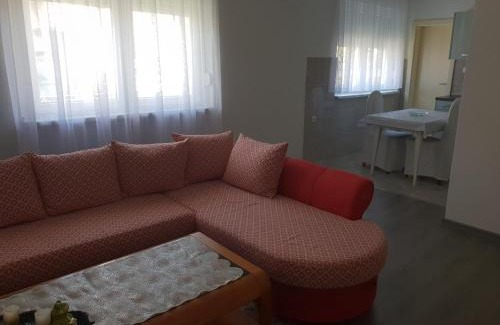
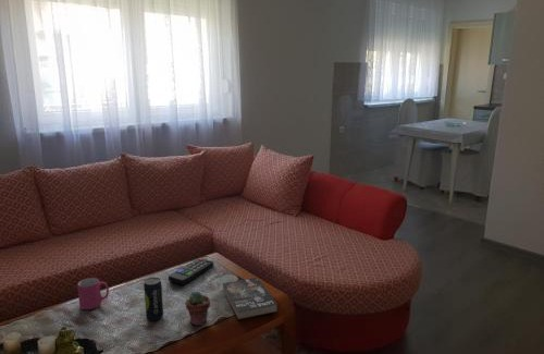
+ remote control (191, 270)
+ beverage can (153, 298)
+ book (248, 296)
+ potted succulent (197, 306)
+ mug (94, 293)
